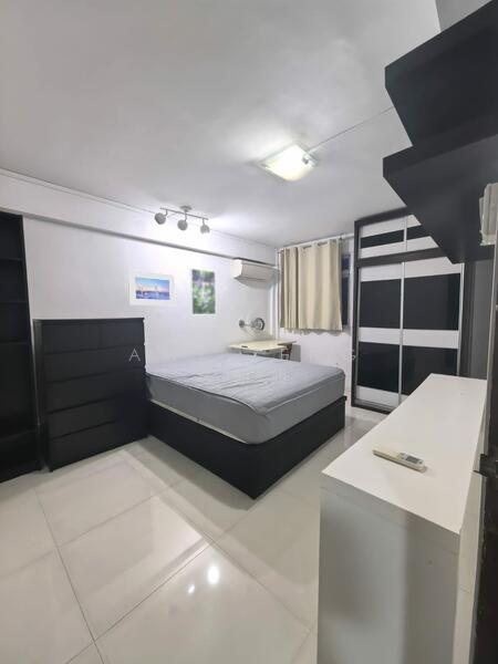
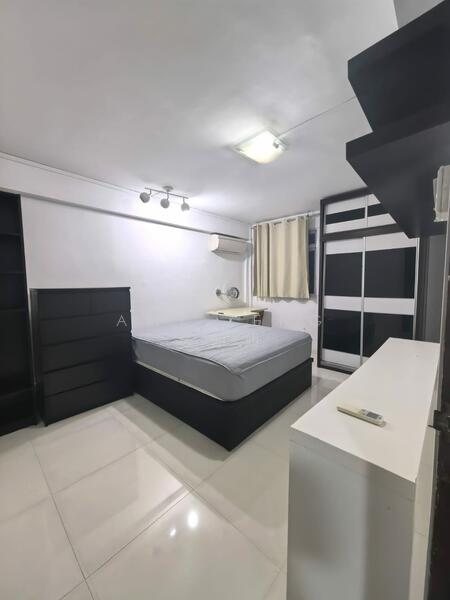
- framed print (203, 292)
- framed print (153, 289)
